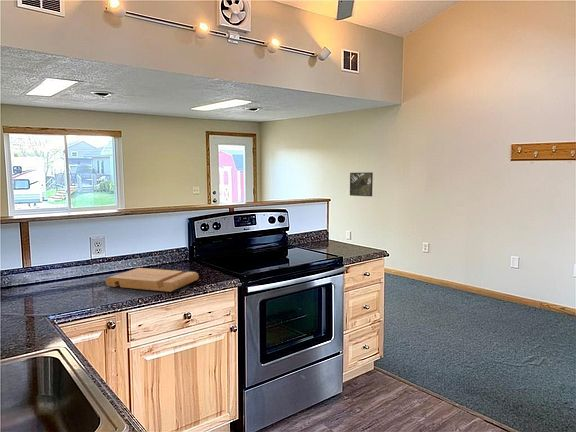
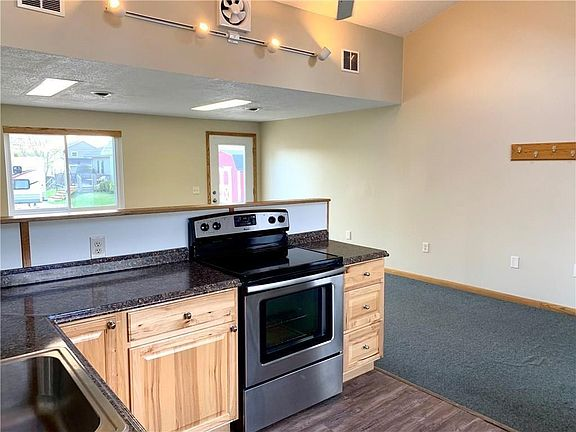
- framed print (360, 184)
- cutting board (153, 278)
